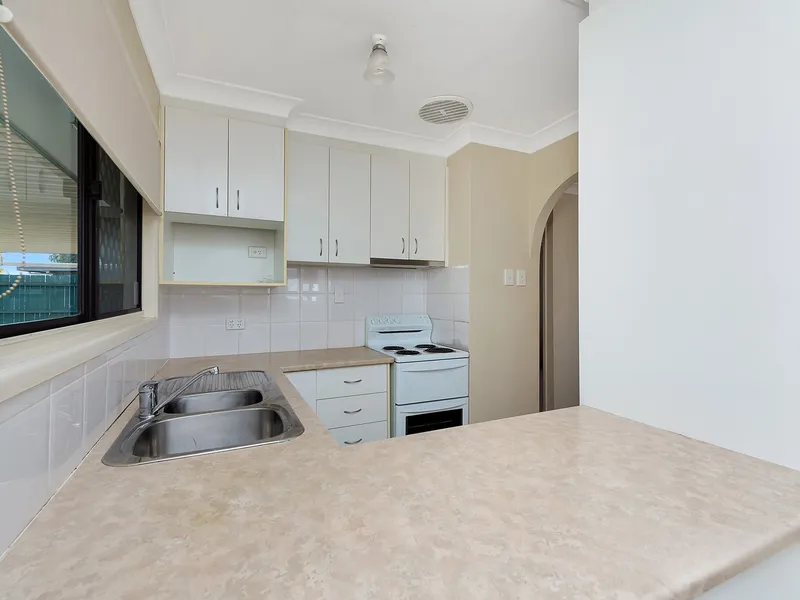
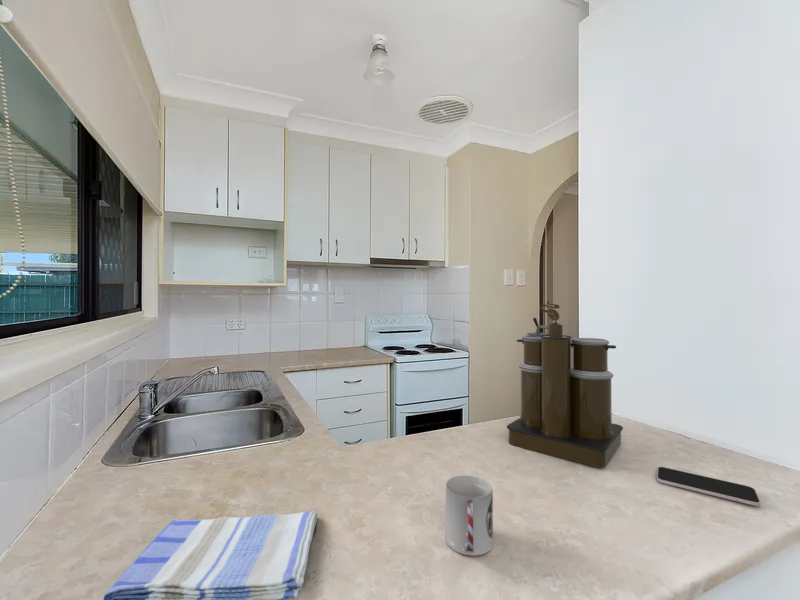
+ dish towel (228, 550)
+ coffee maker (564, 371)
+ cup (469, 518)
+ smartphone (704, 484)
